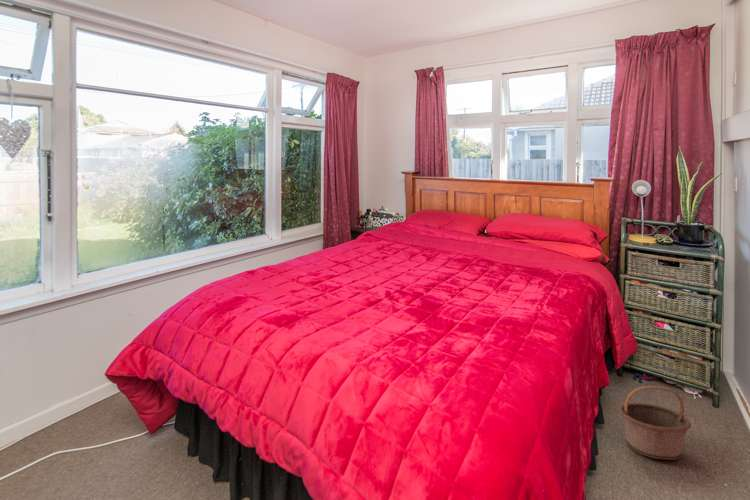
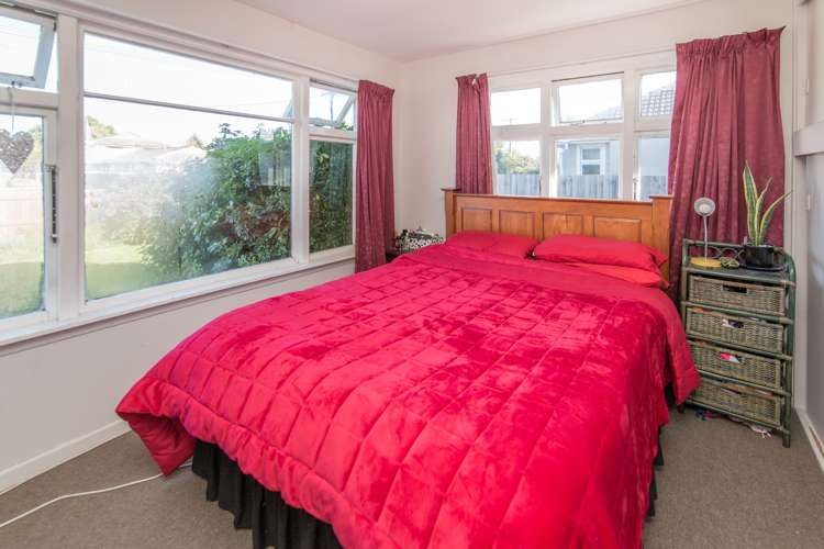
- basket (653, 417)
